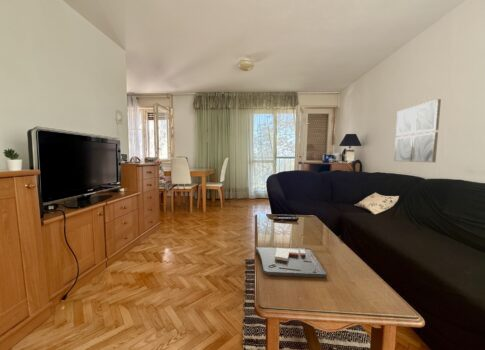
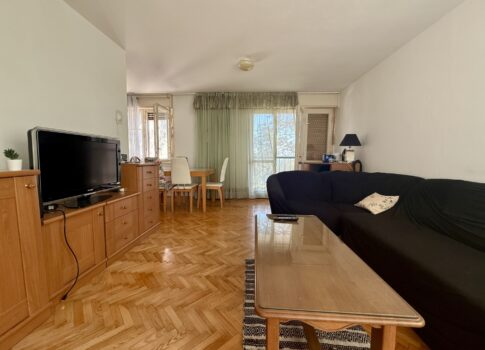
- wall art (414, 133)
- board game (289, 258)
